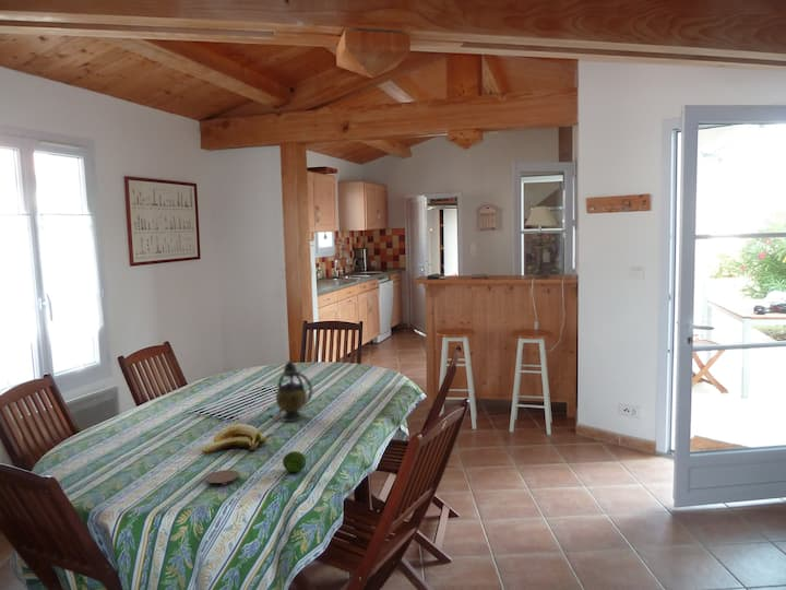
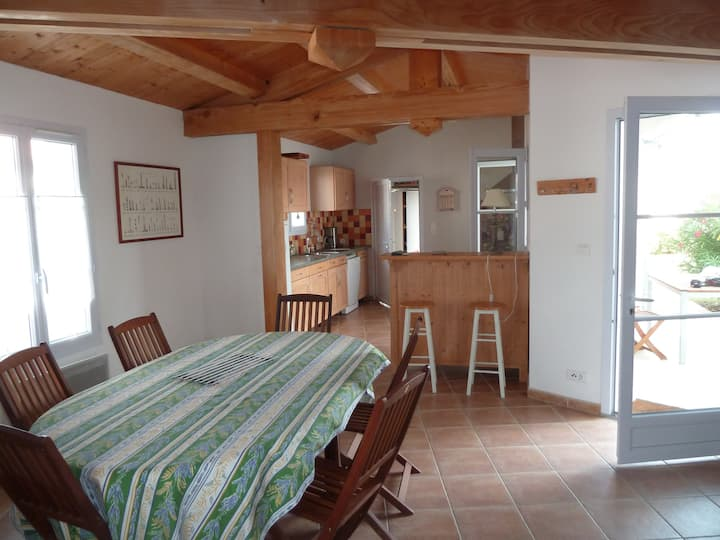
- banana (236, 438)
- teapot (286, 391)
- coaster (222, 477)
- fruit (294, 461)
